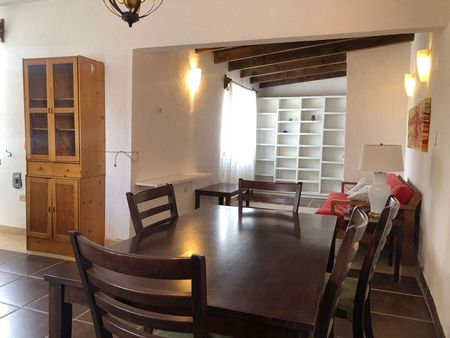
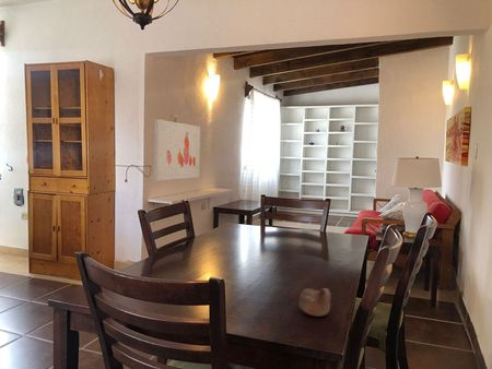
+ cup (315, 299)
+ wall art (179, 151)
